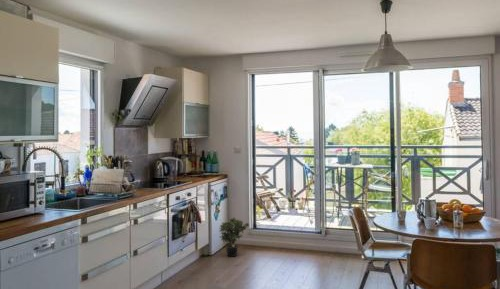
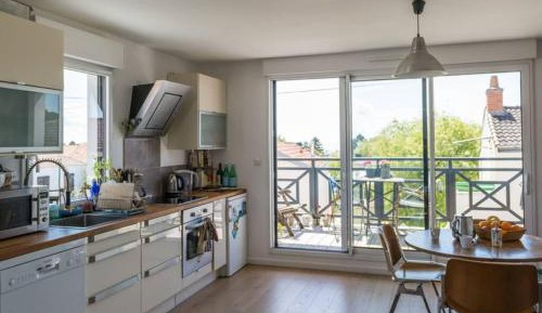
- potted plant (234, 236)
